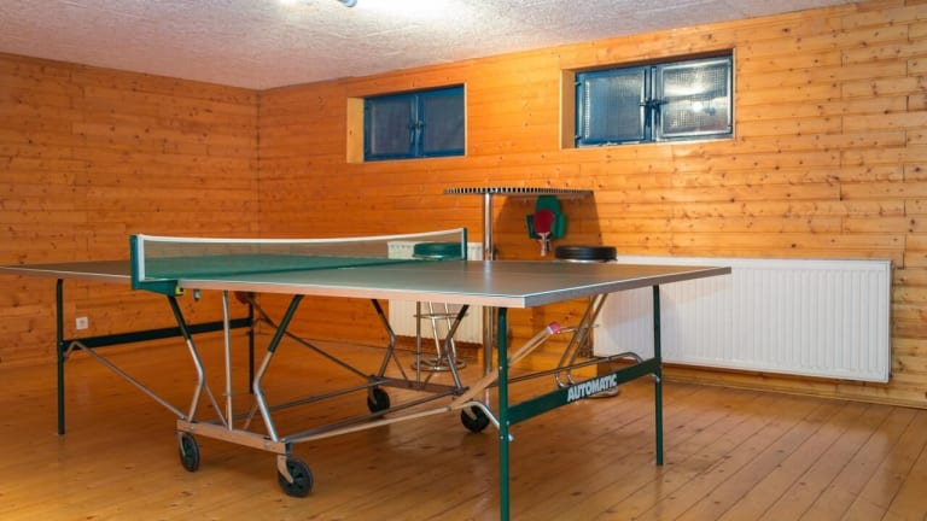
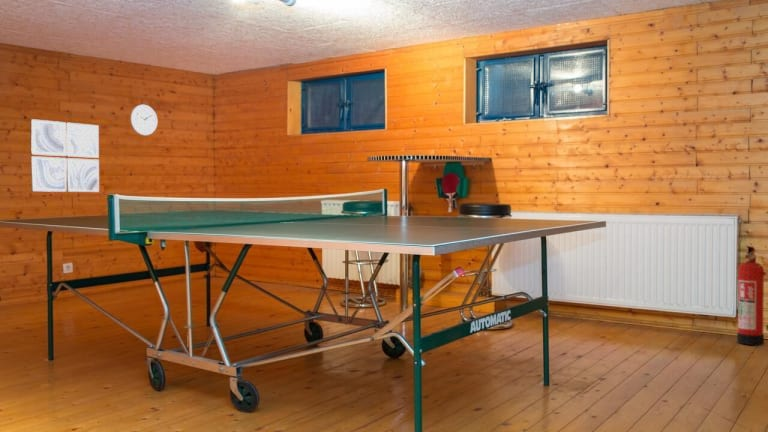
+ fire extinguisher (751, 294)
+ wall art (66, 158)
+ wall clock (144, 119)
